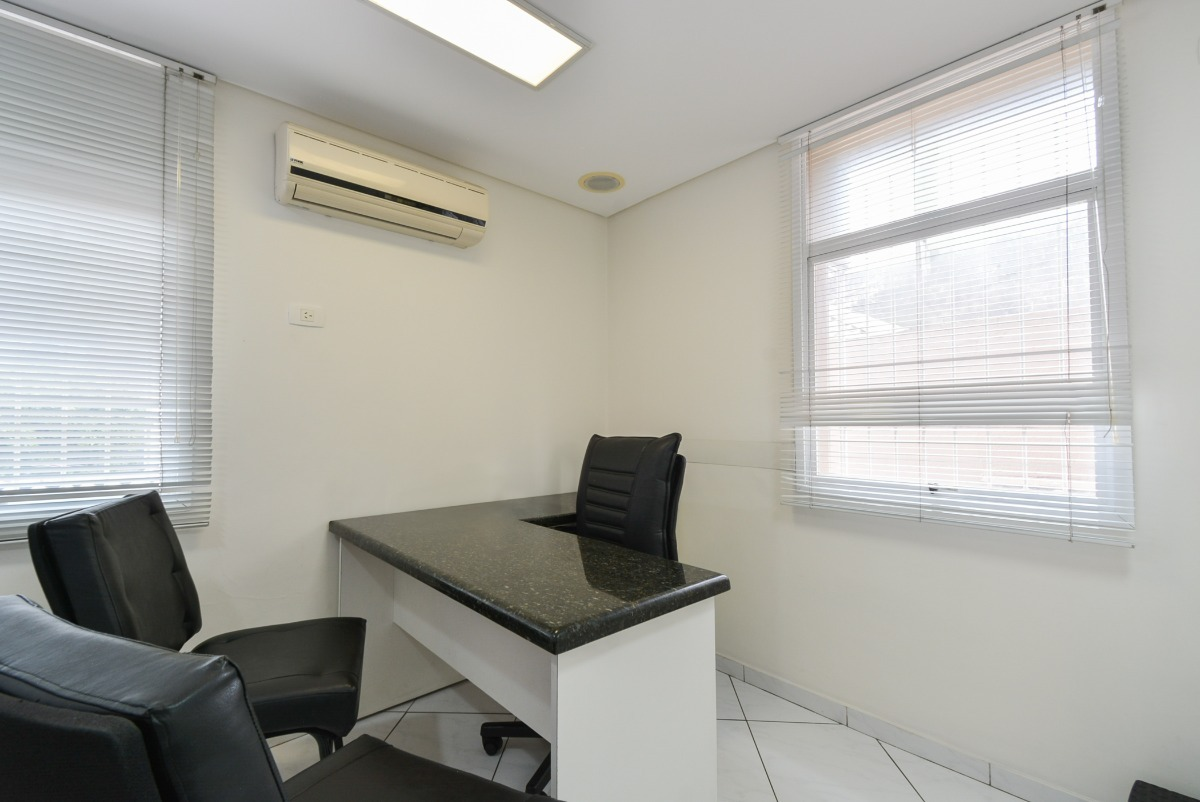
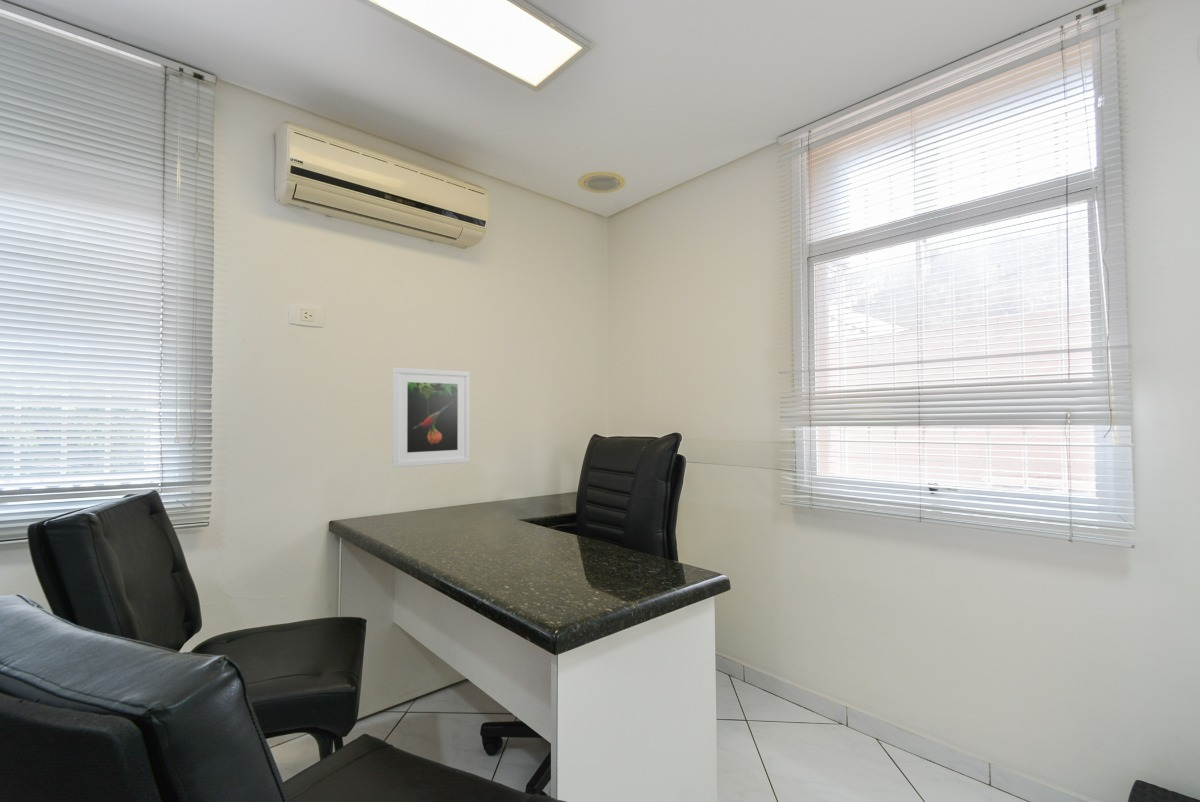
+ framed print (432, 417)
